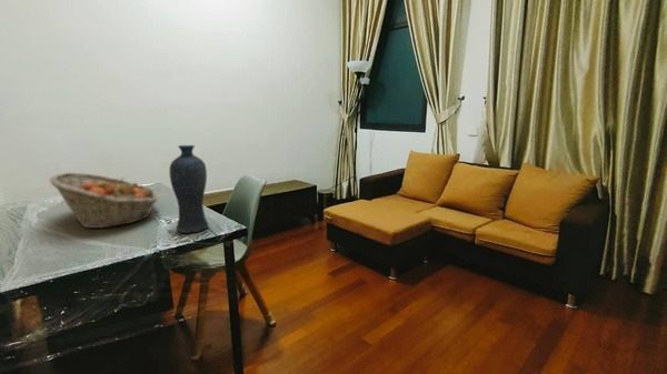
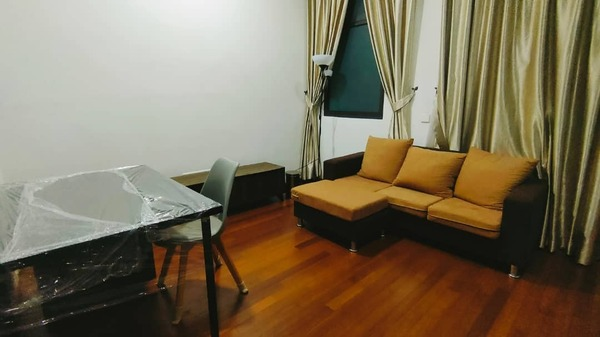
- fruit basket (108, 195)
- vase (189, 188)
